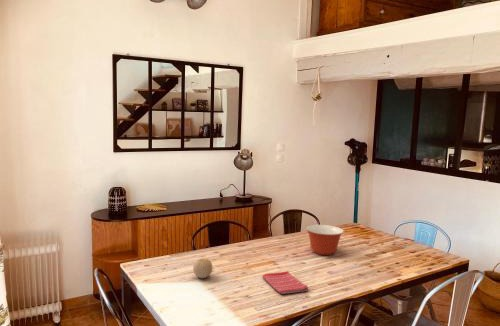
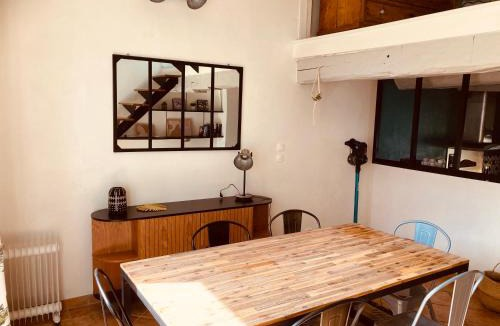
- fruit (202, 268)
- mixing bowl (324, 240)
- dish towel (284, 282)
